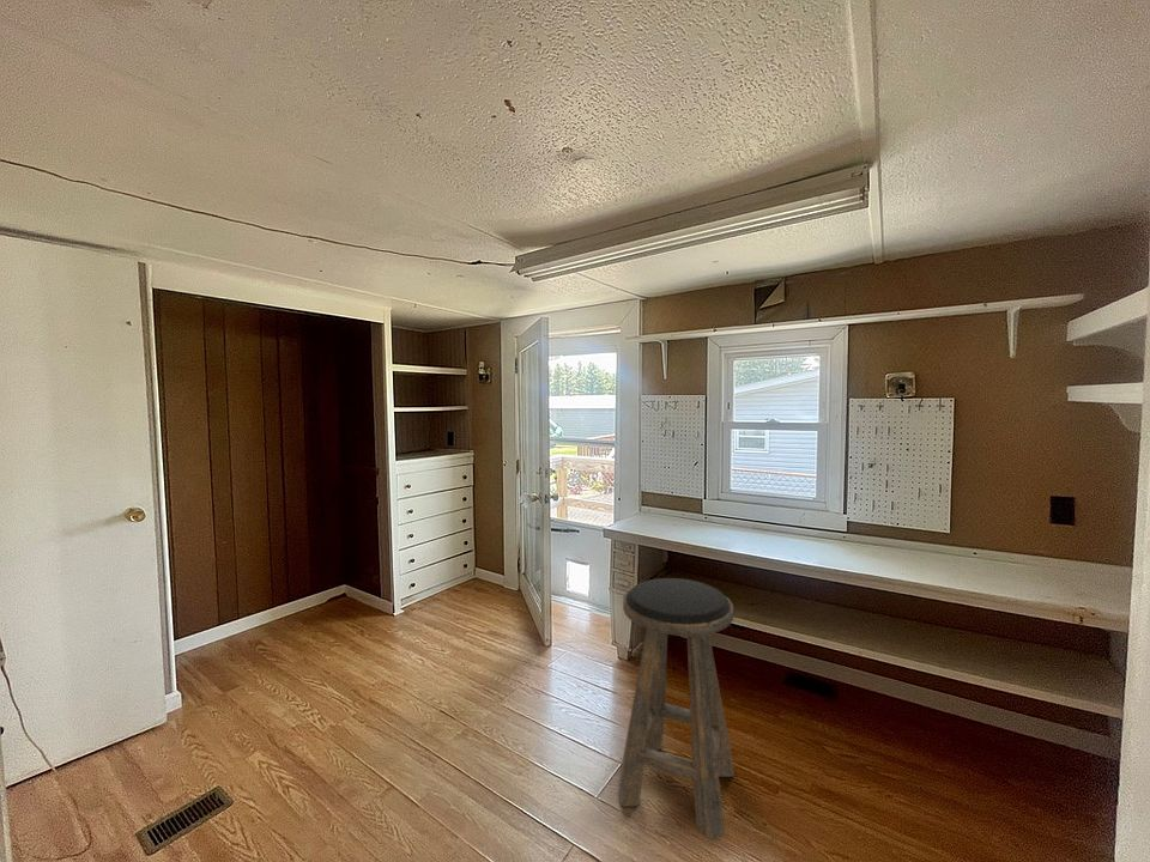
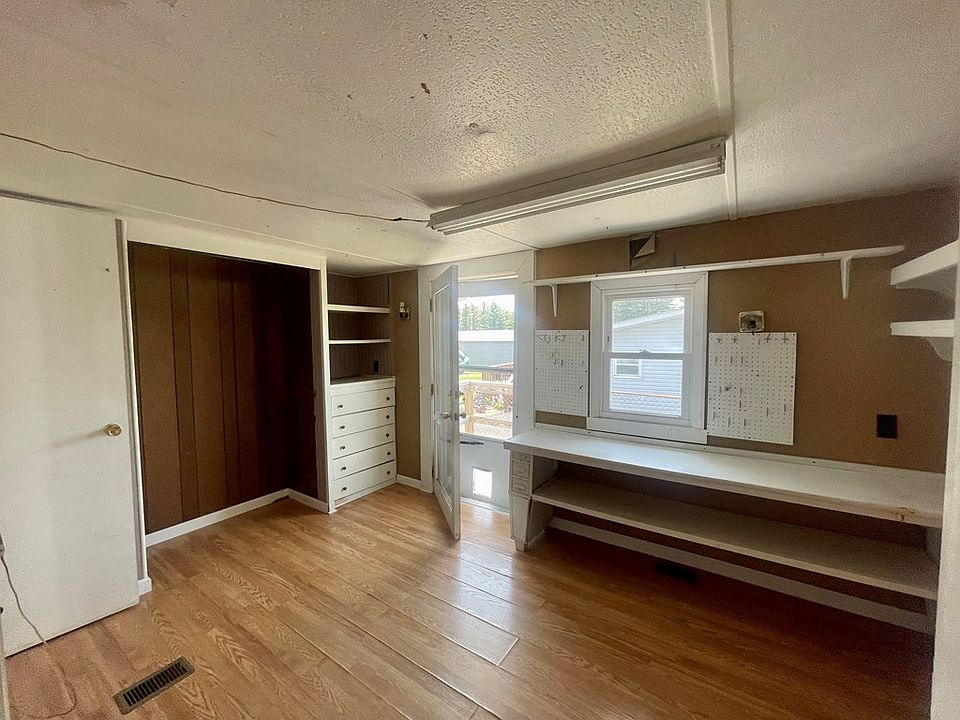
- stool (689, 690)
